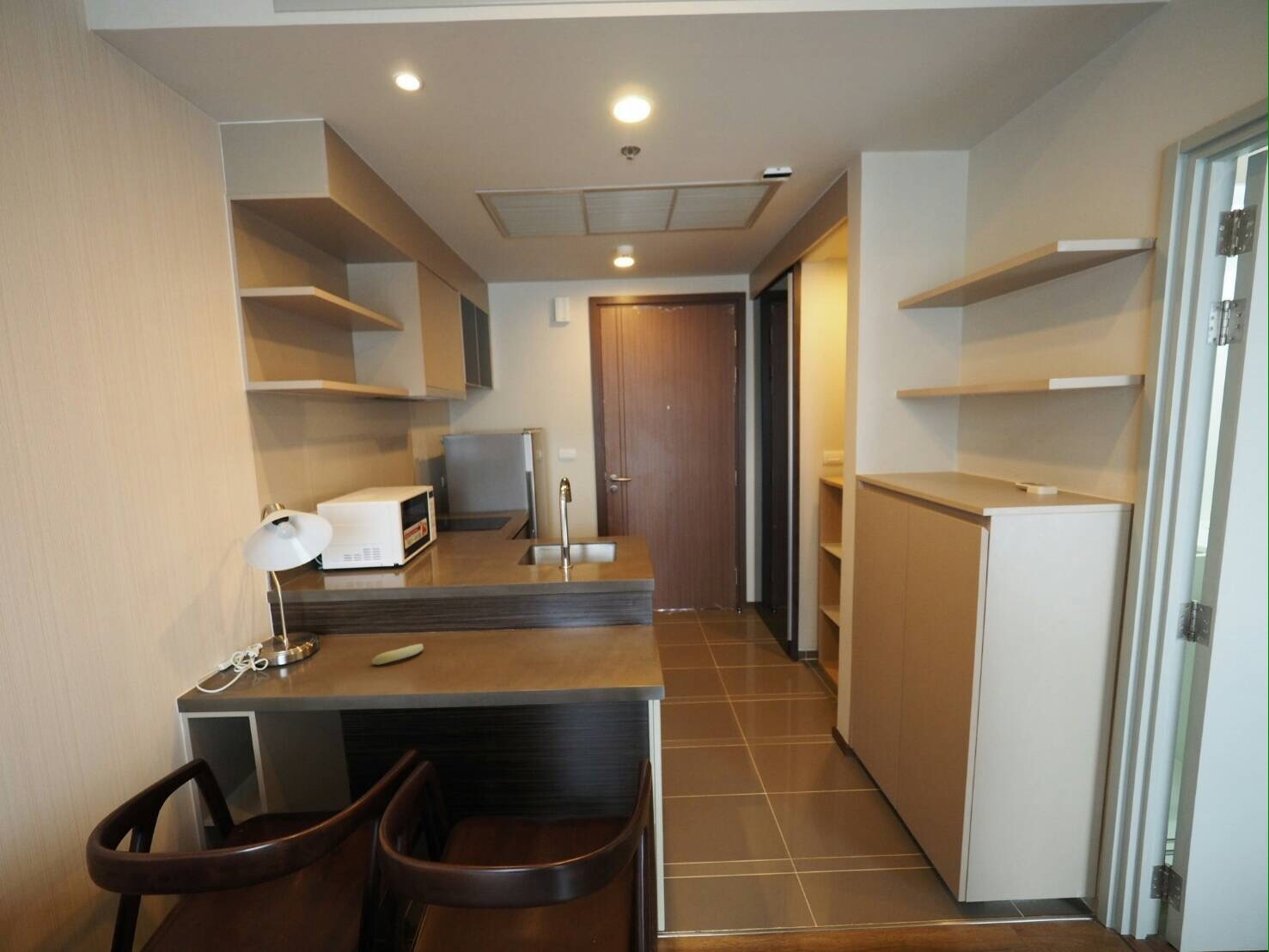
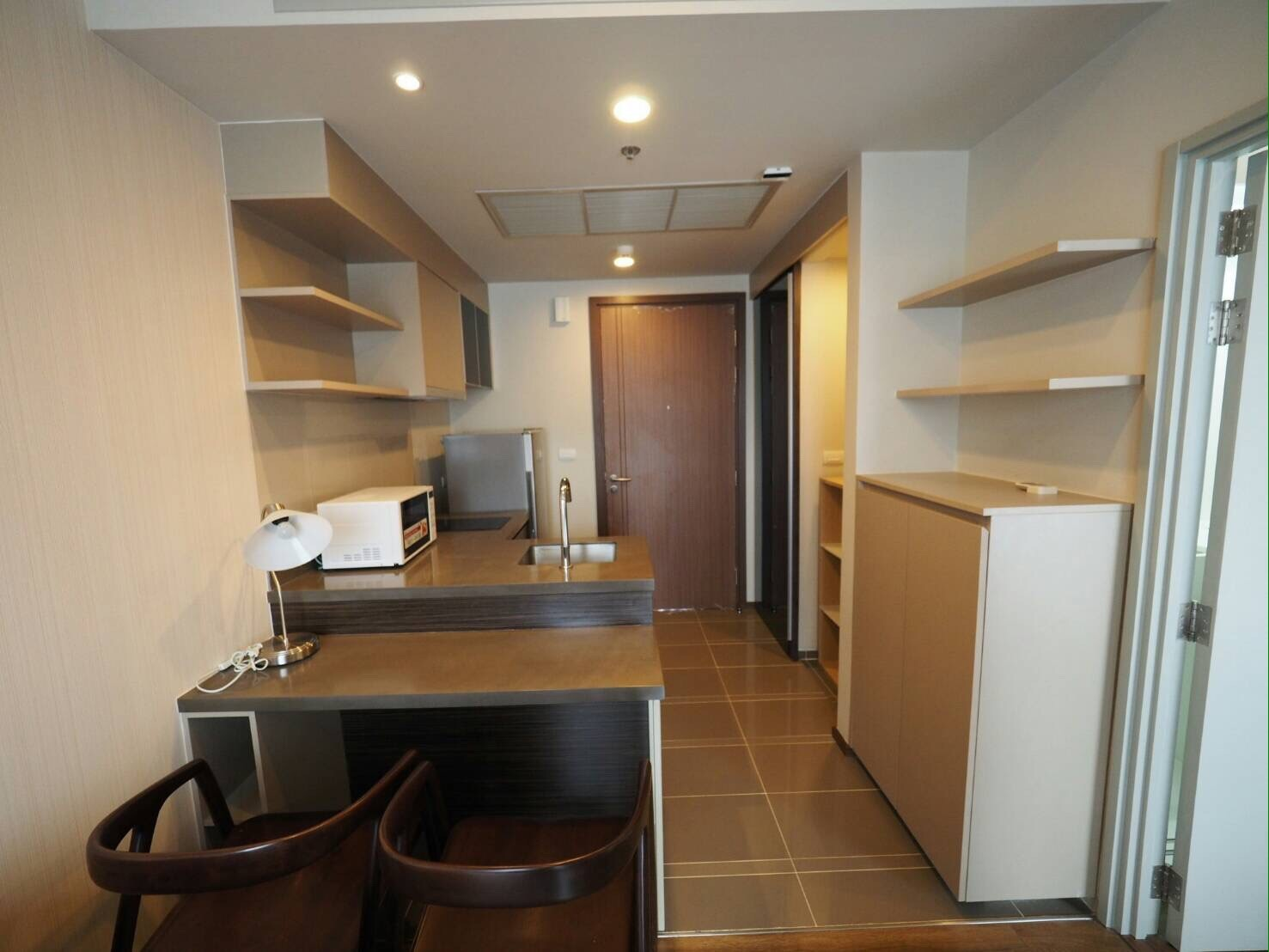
- fruit (398, 652)
